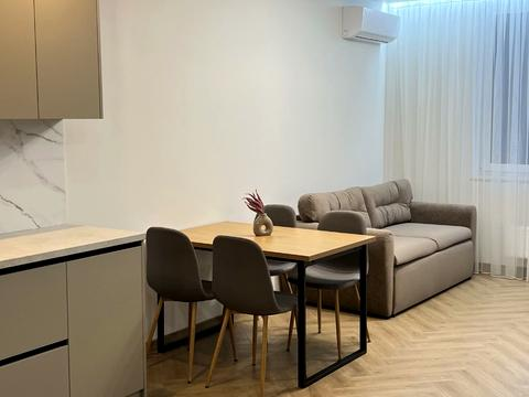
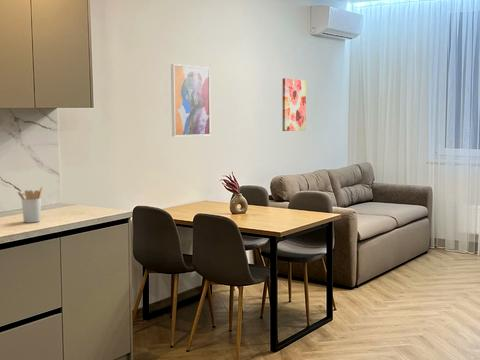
+ wall art (191, 101)
+ utensil holder (31, 204)
+ wall art (294, 105)
